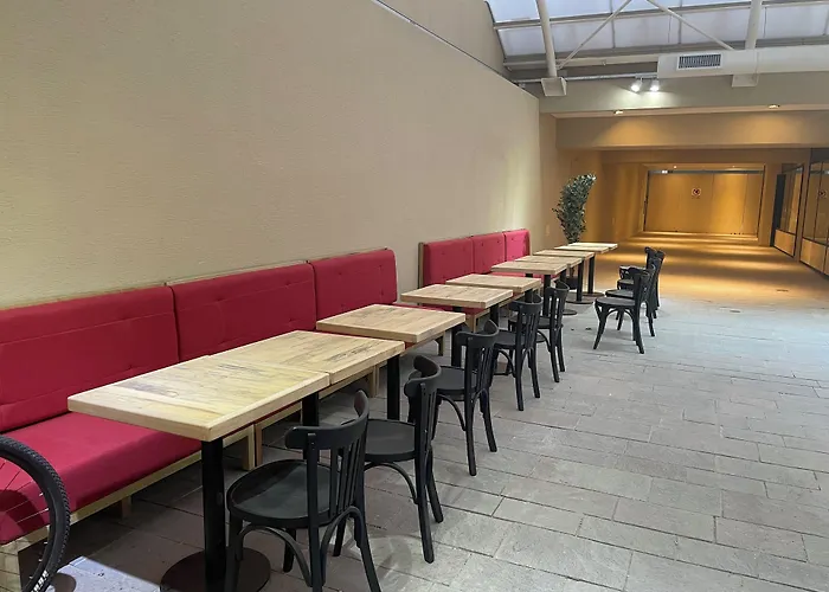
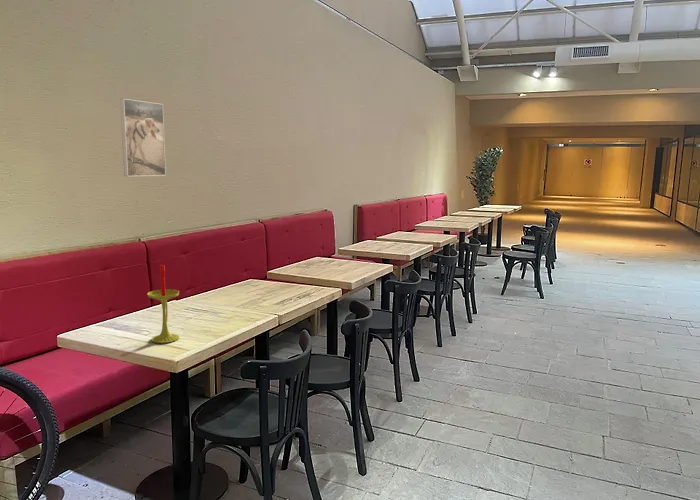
+ candle (163, 301)
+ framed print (144, 139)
